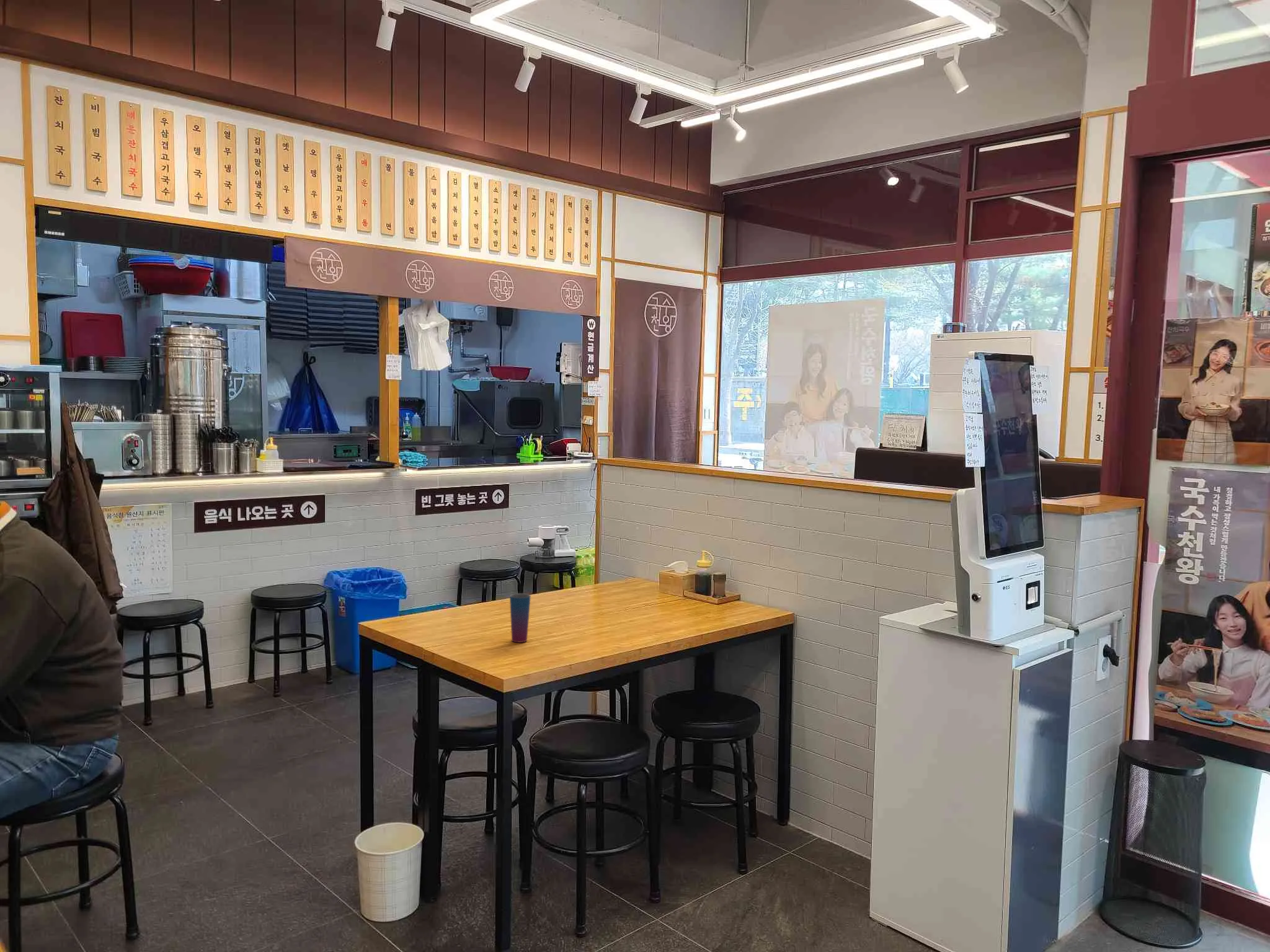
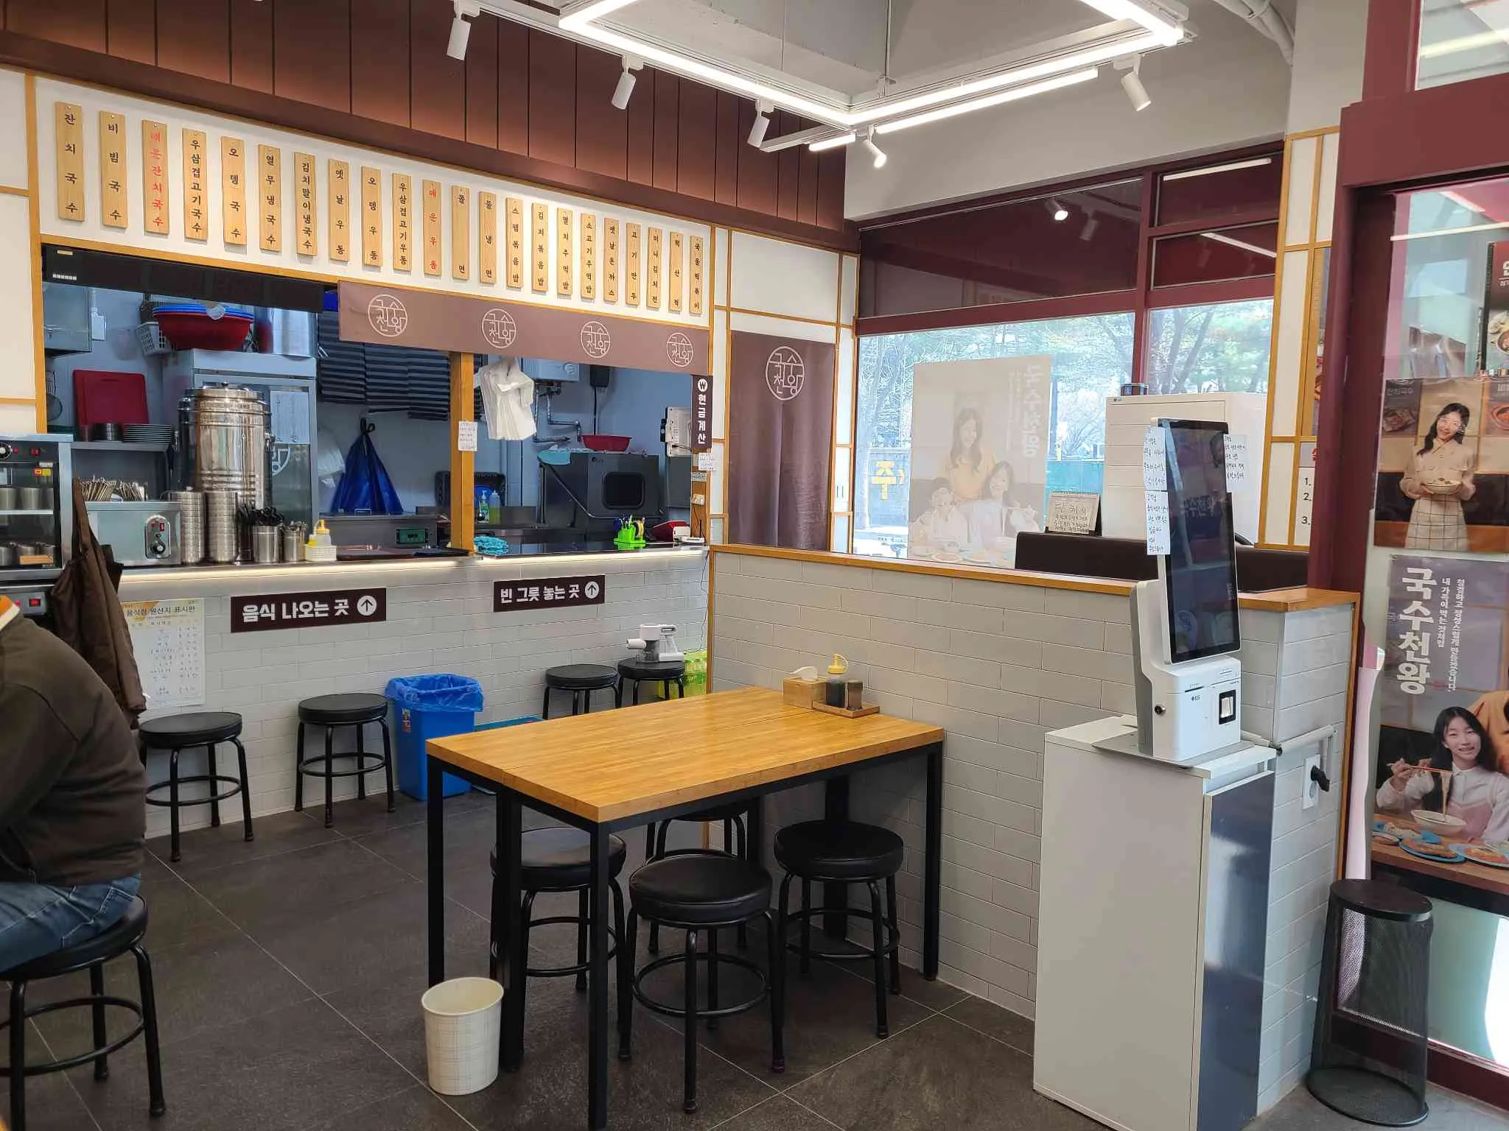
- cup (520, 618)
